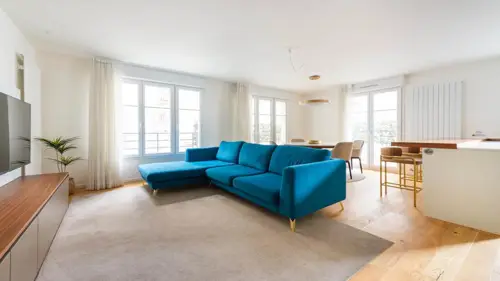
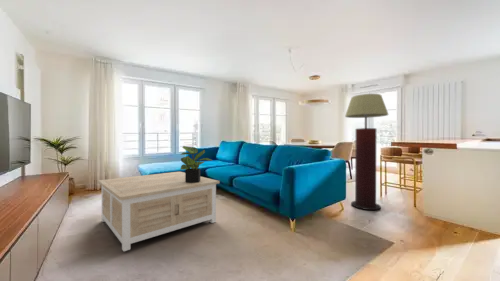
+ floor lamp (365, 151)
+ potted plant (194, 163)
+ coffee table (158, 201)
